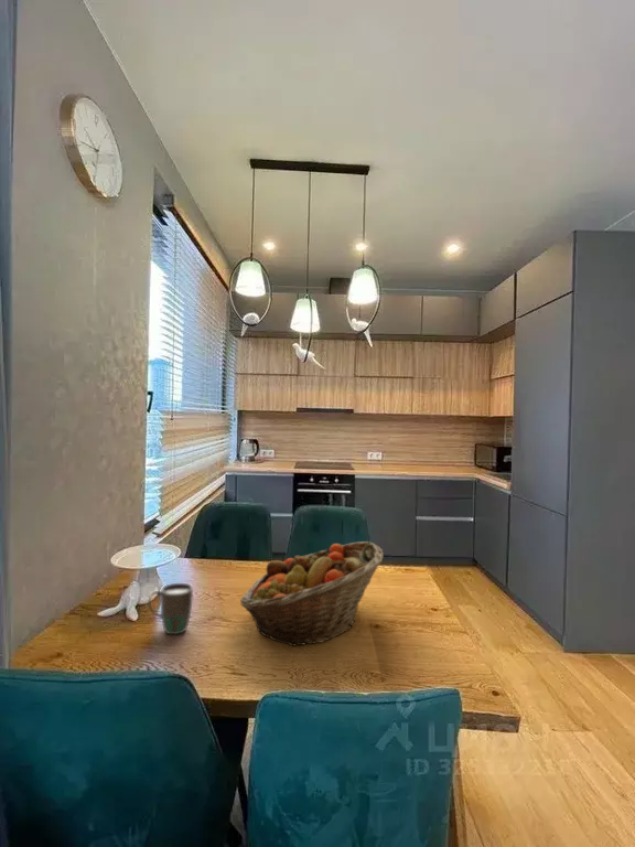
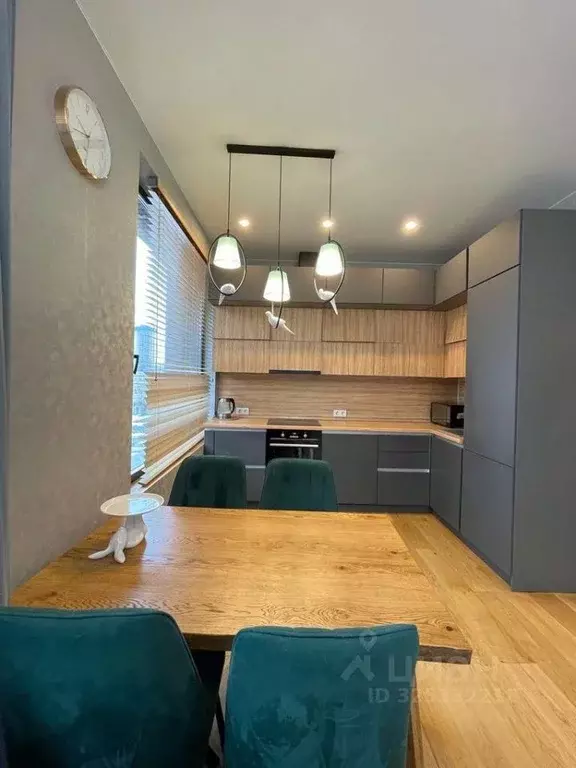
- fruit basket (314, 583)
- mug (170, 609)
